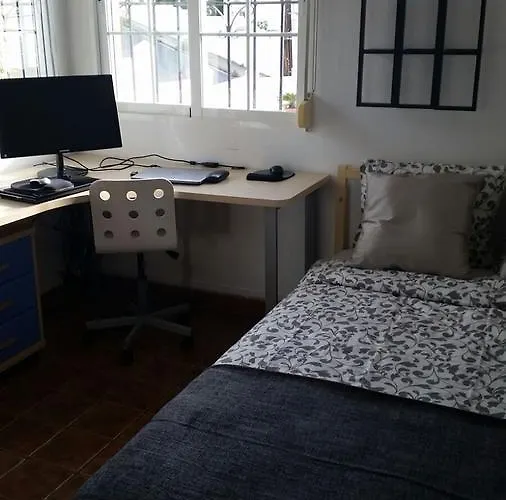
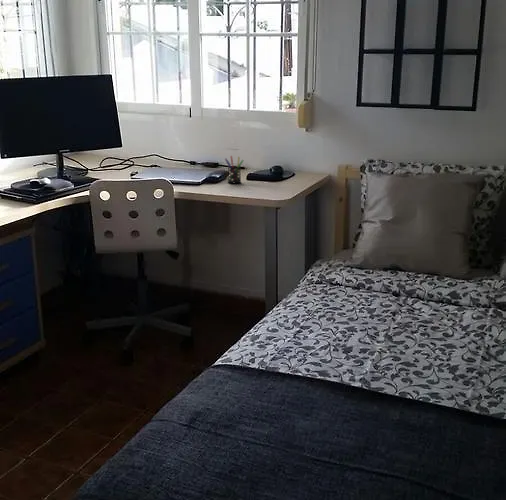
+ pen holder (235, 169)
